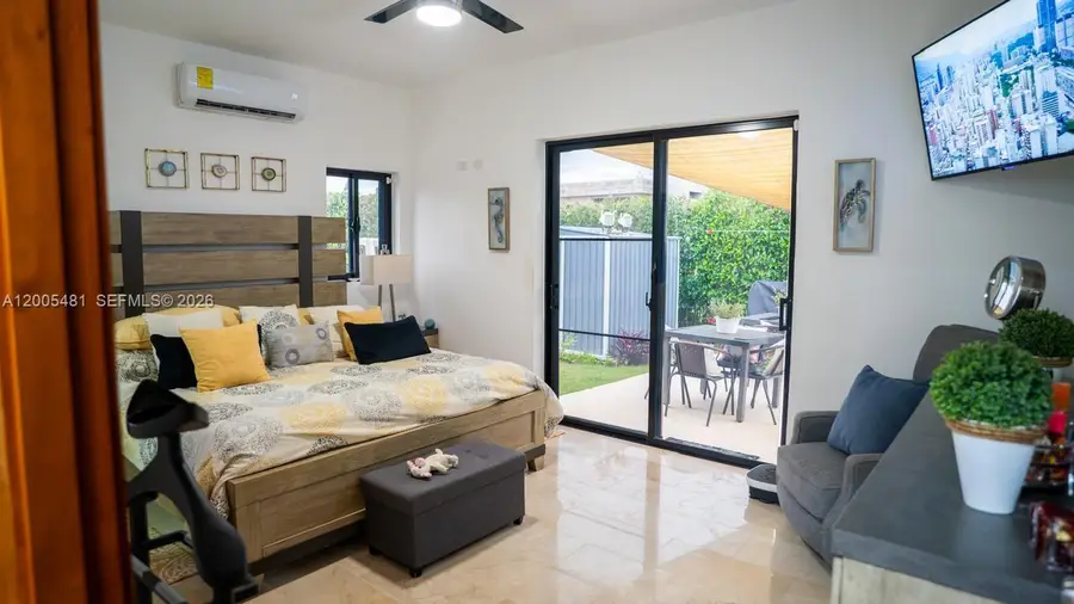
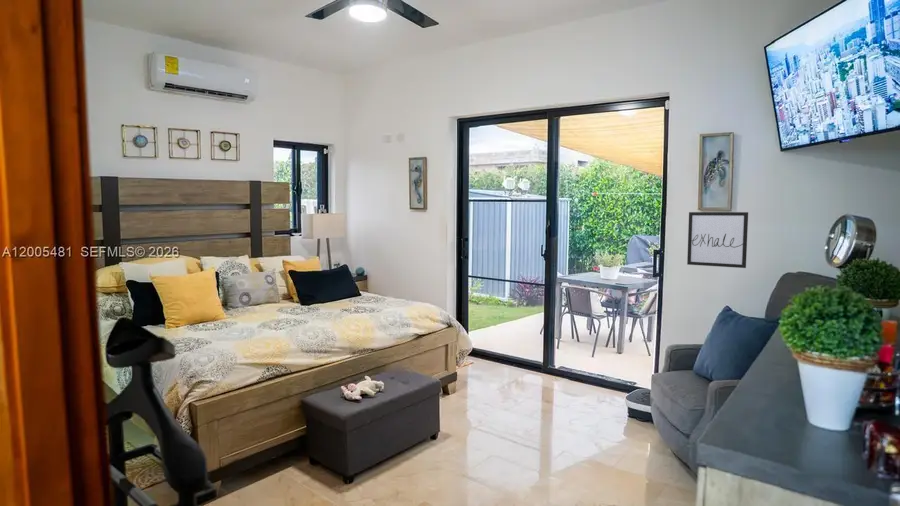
+ wall art (716, 239)
